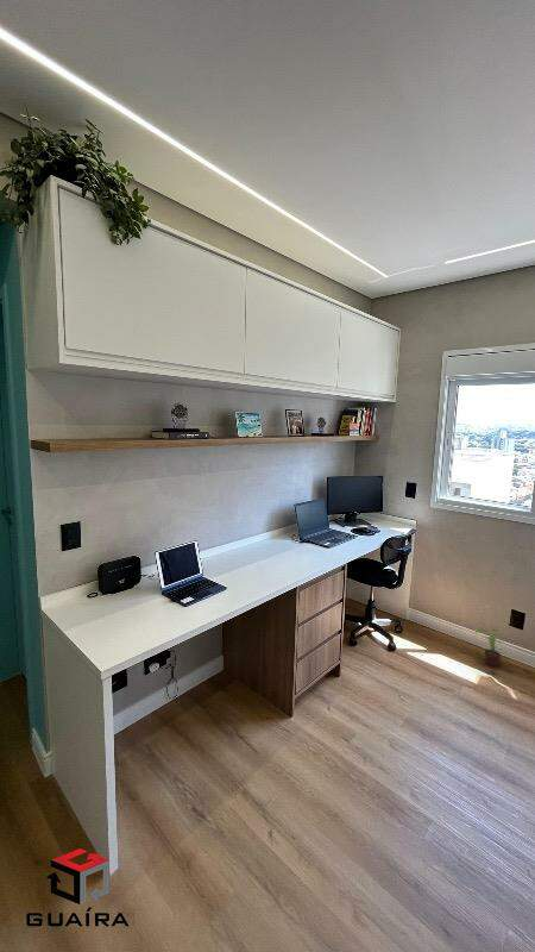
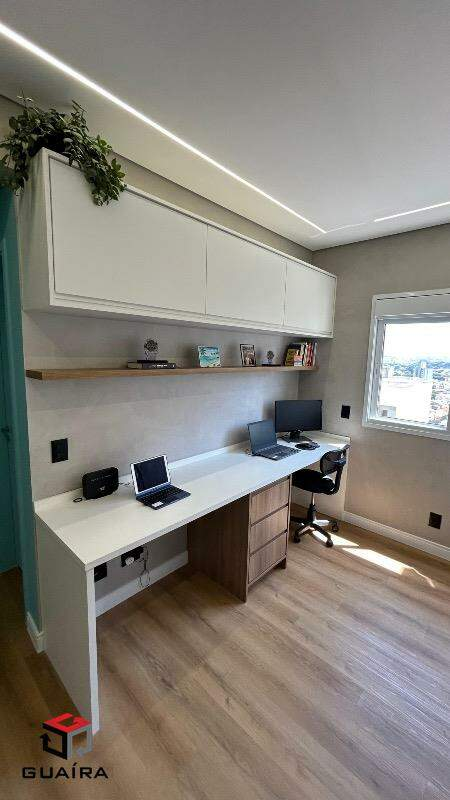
- potted plant (492, 647)
